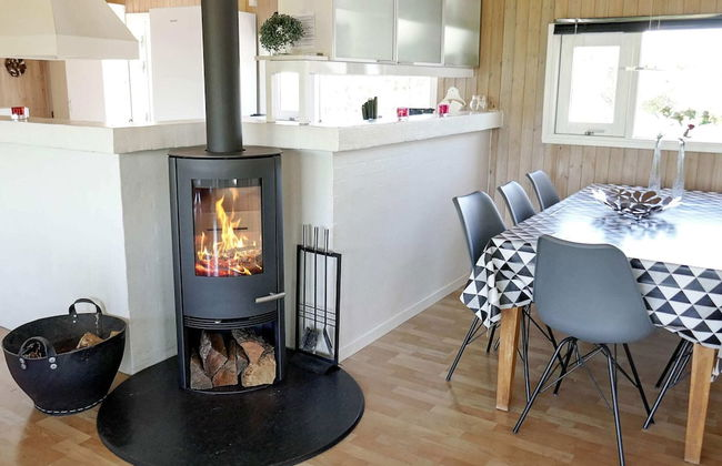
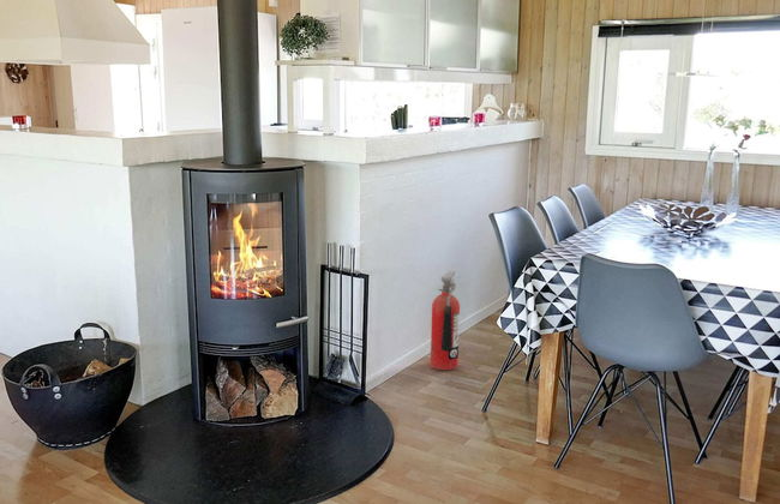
+ fire extinguisher (444, 320)
